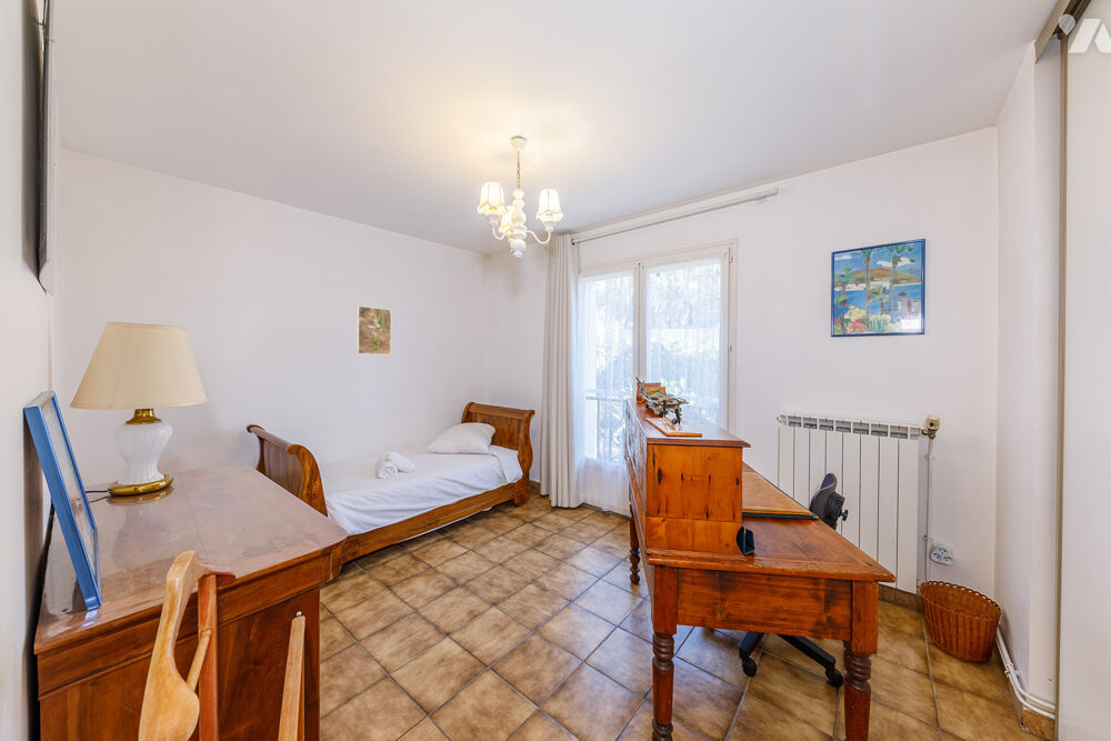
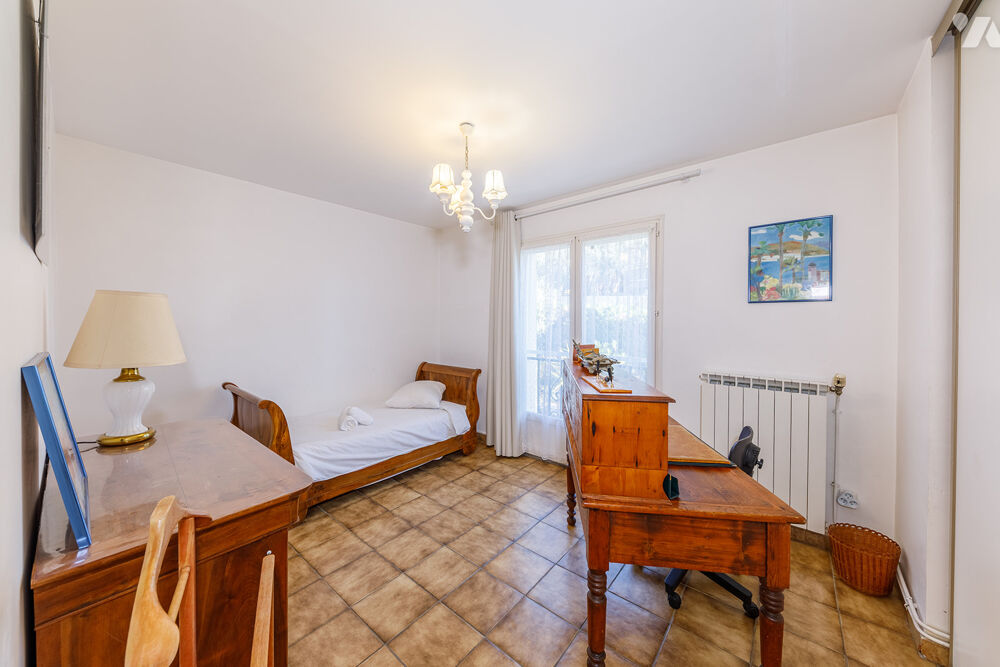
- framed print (374, 331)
